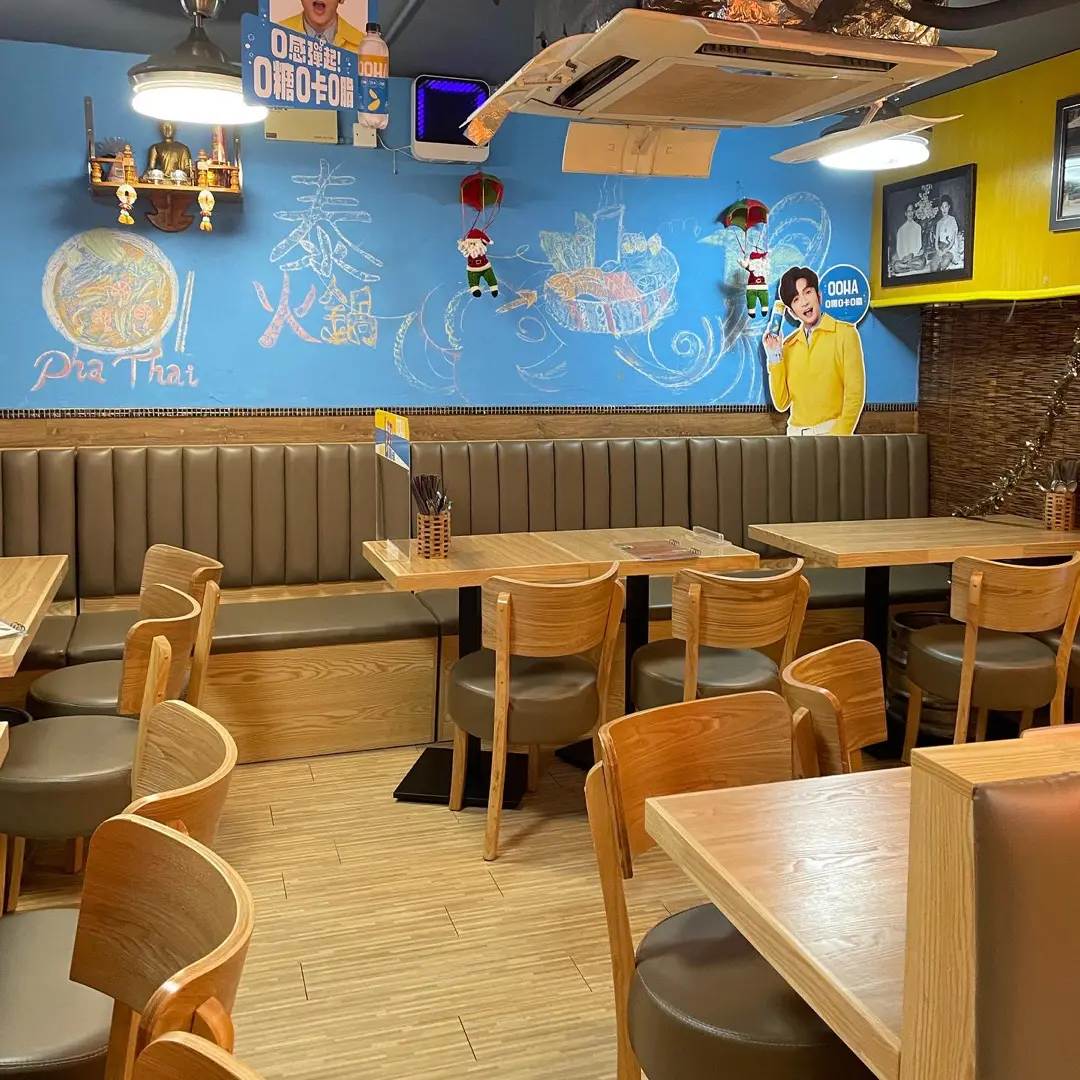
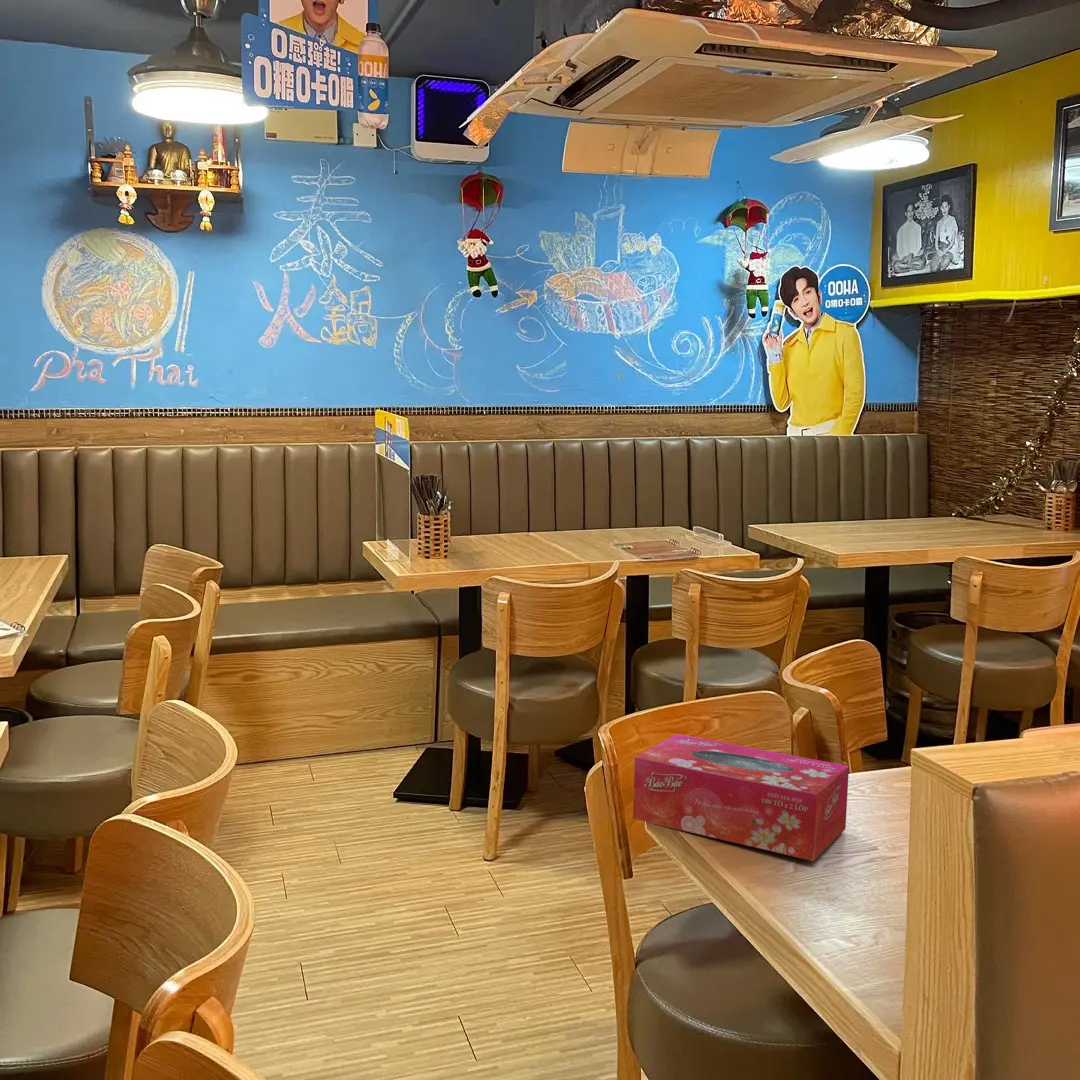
+ tissue box (739, 792)
